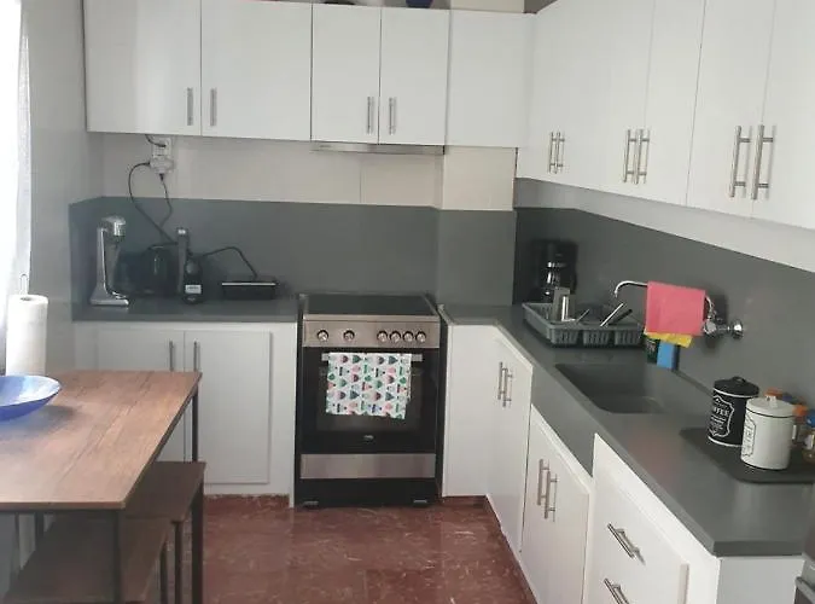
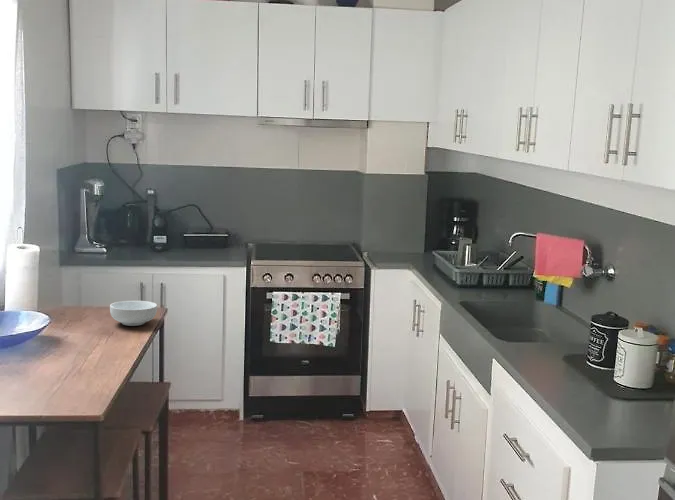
+ cereal bowl (133, 314)
